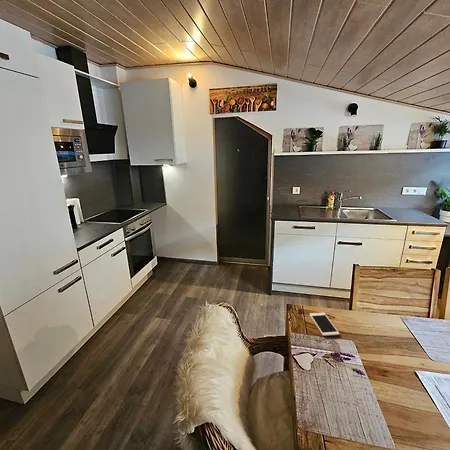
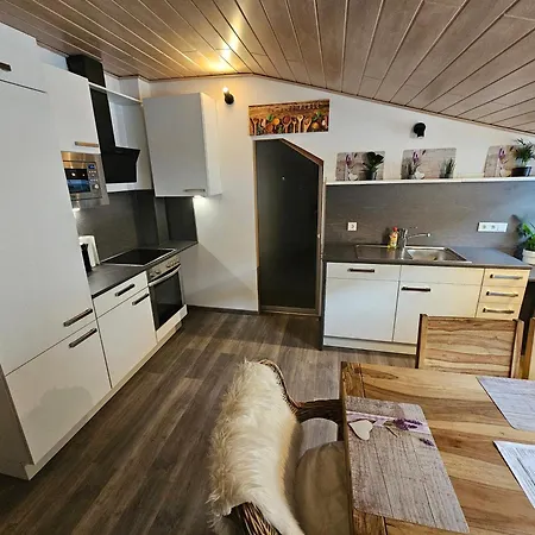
- cell phone (323, 323)
